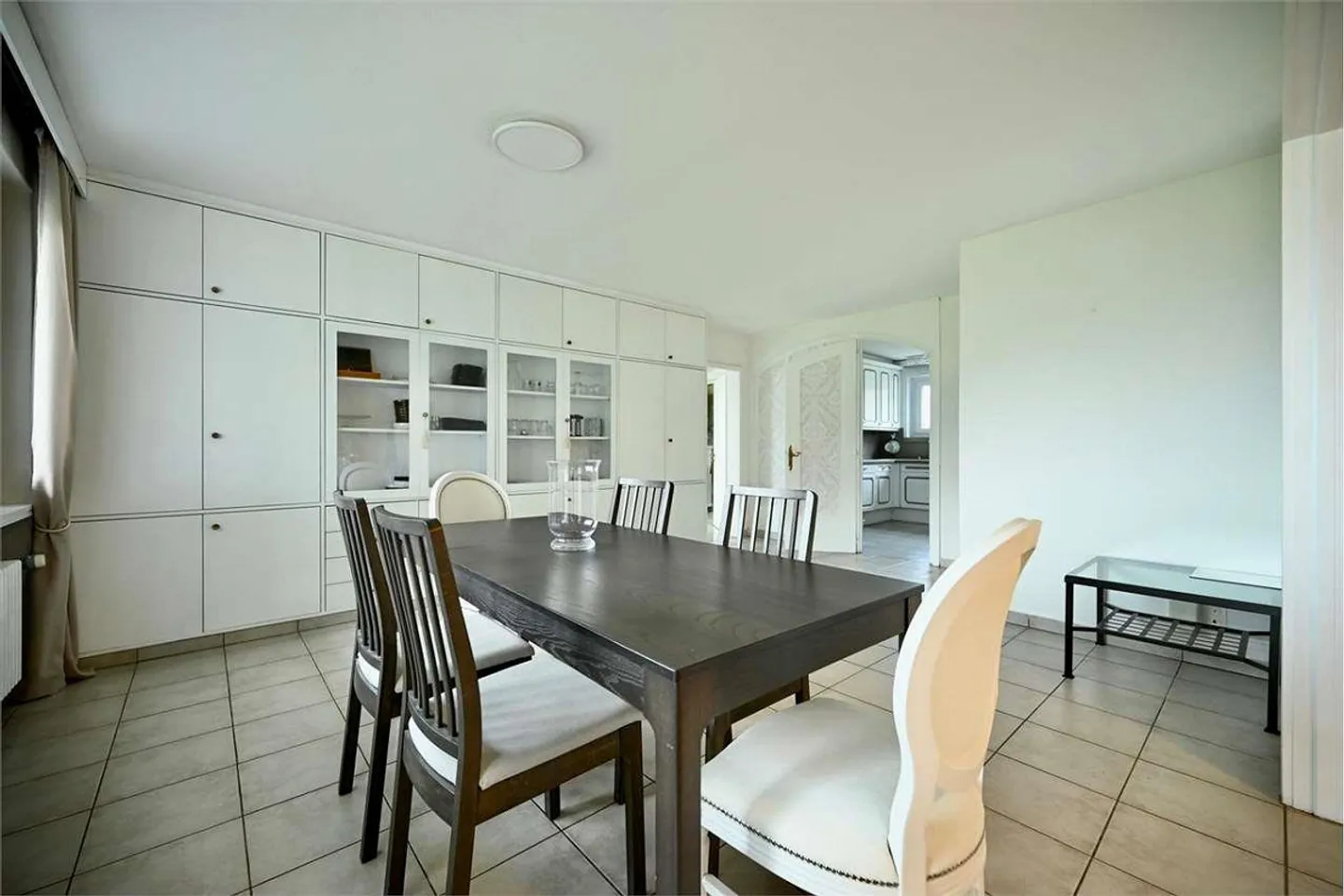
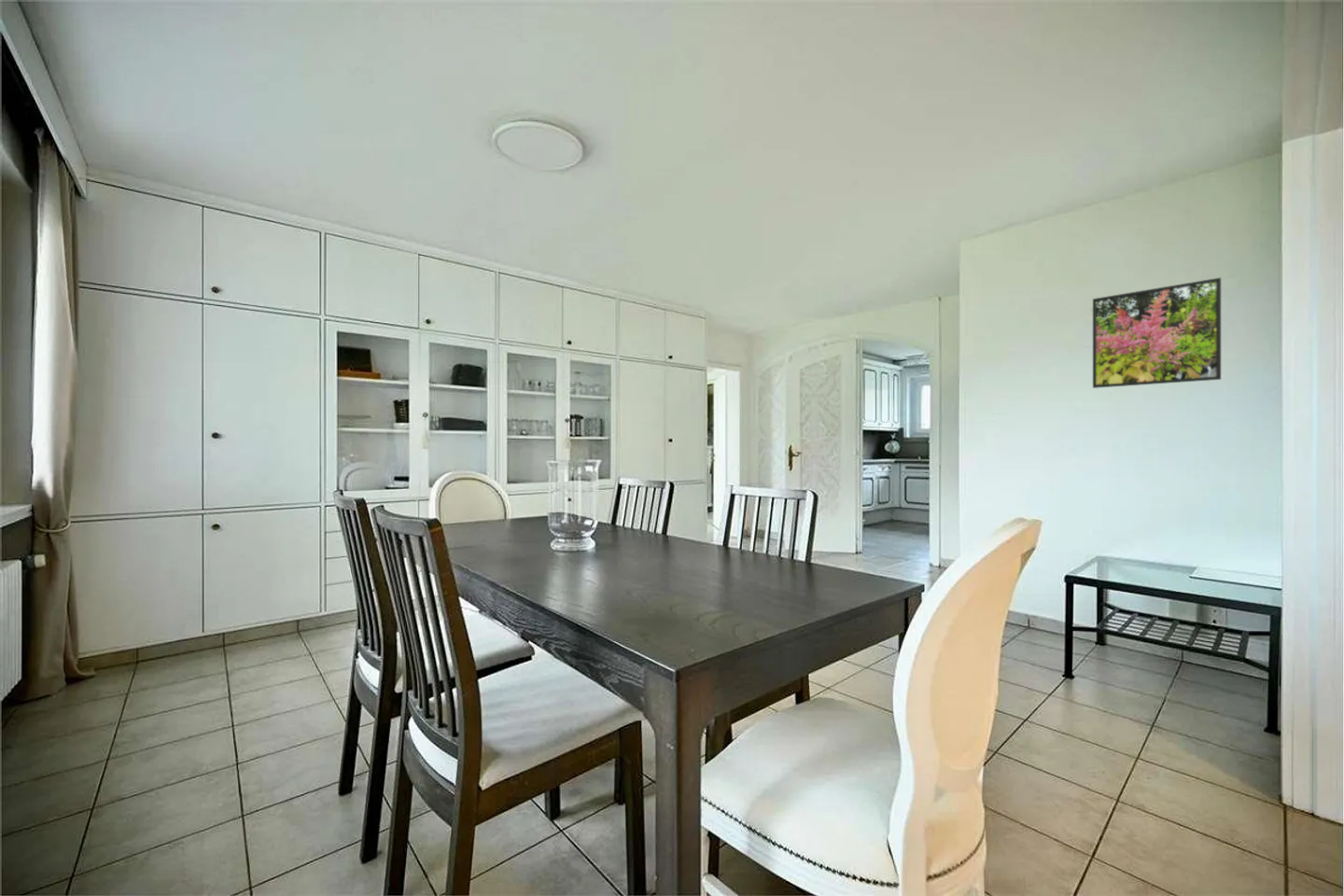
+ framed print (1153, 336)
